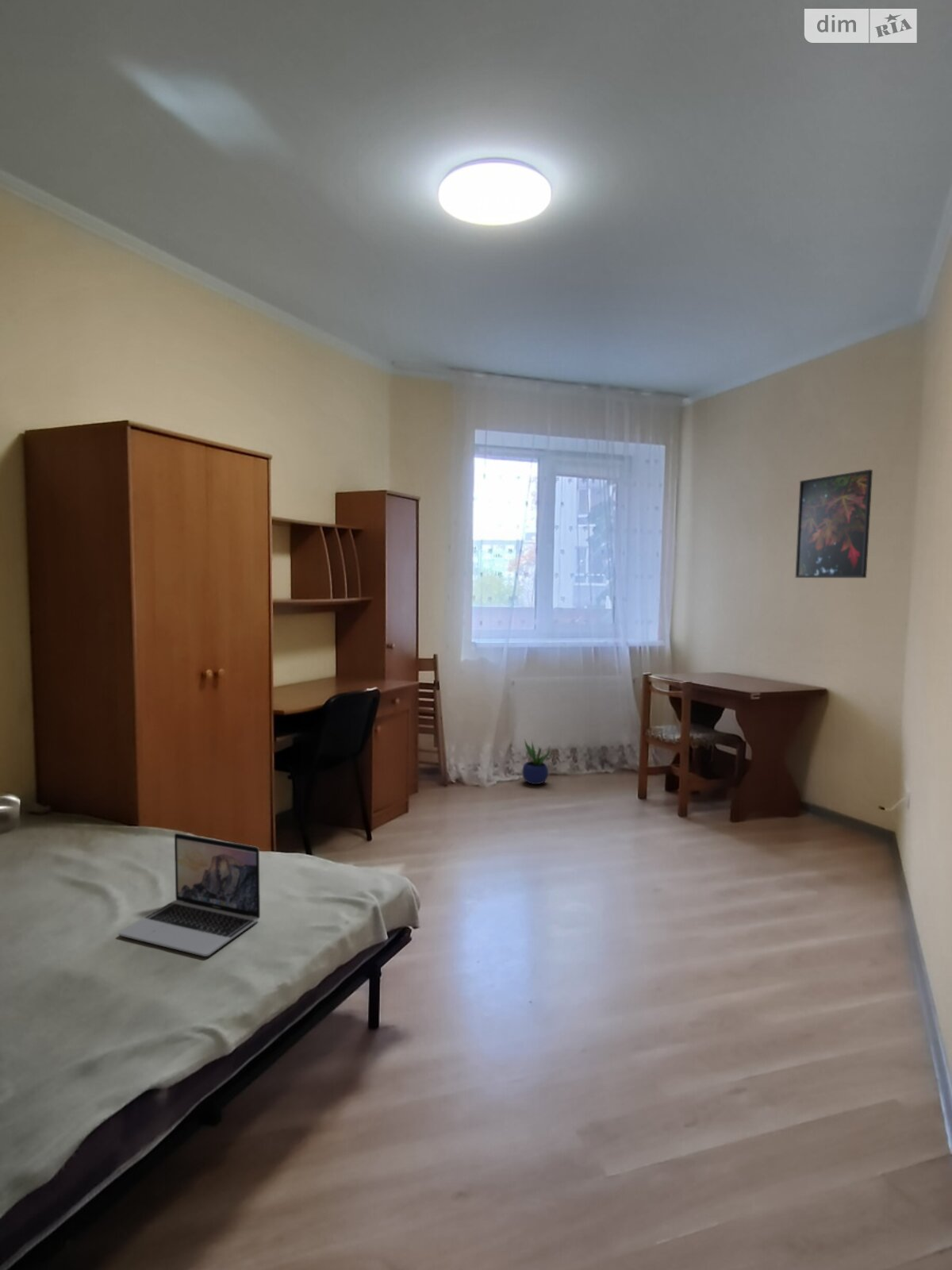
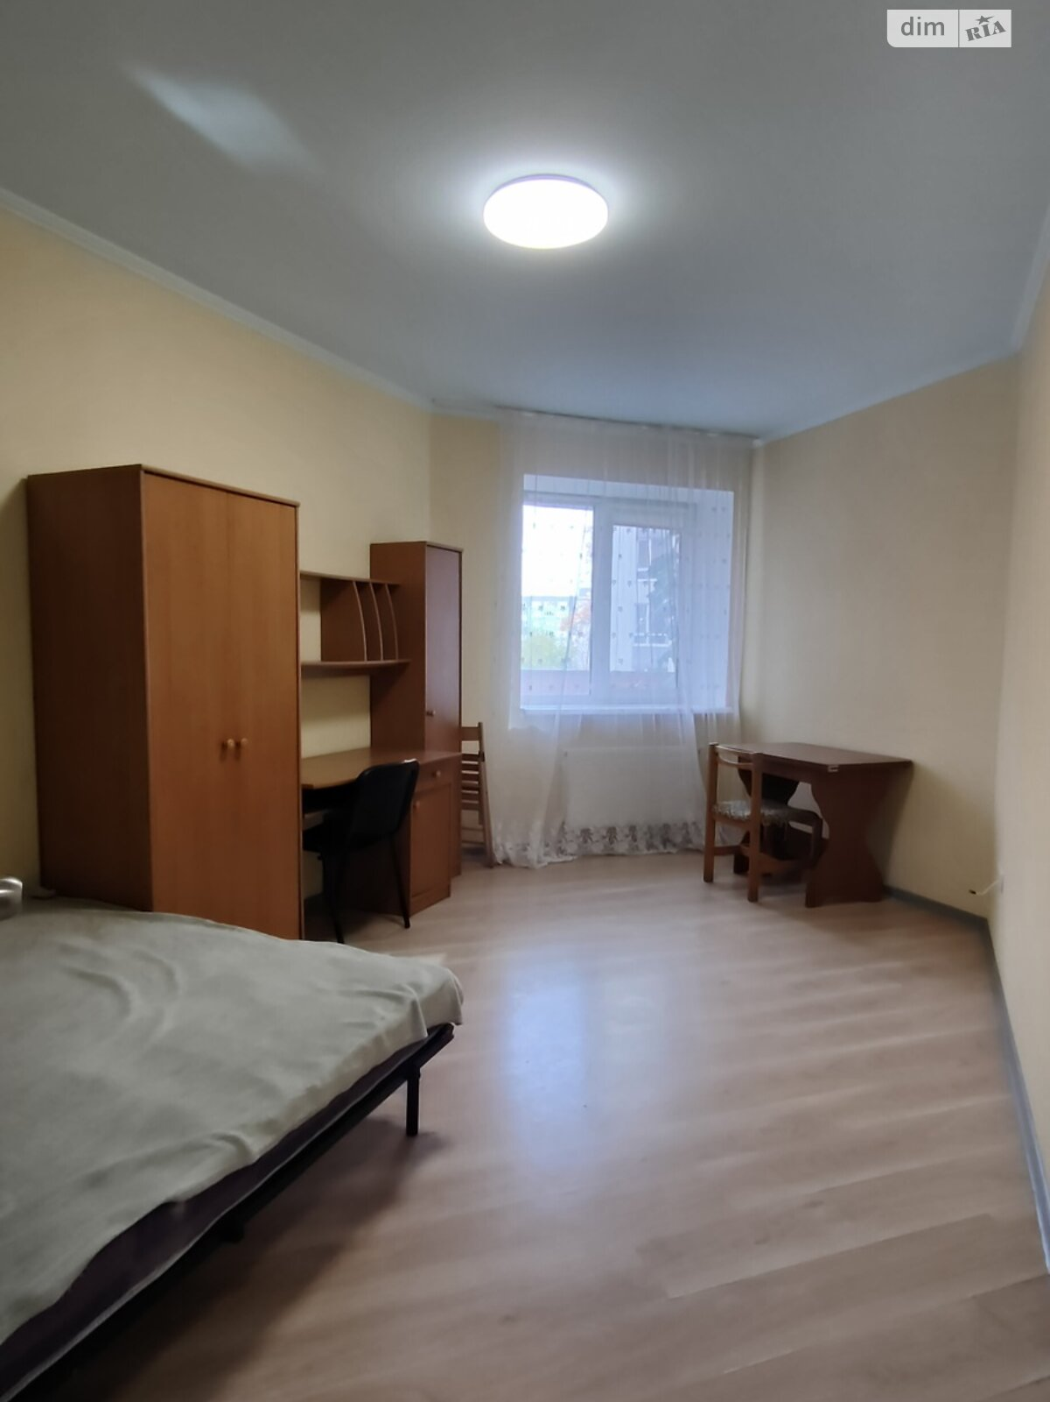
- potted plant (536, 761)
- laptop (190, 891)
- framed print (831, 526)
